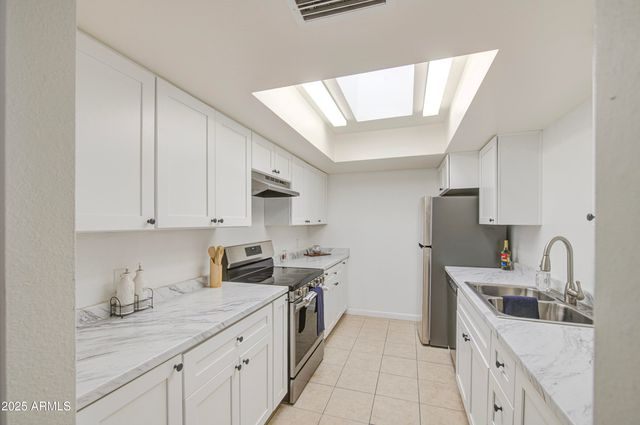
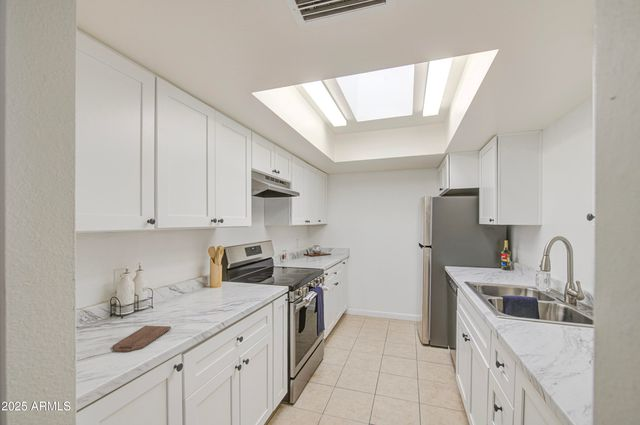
+ cutting board (141, 337)
